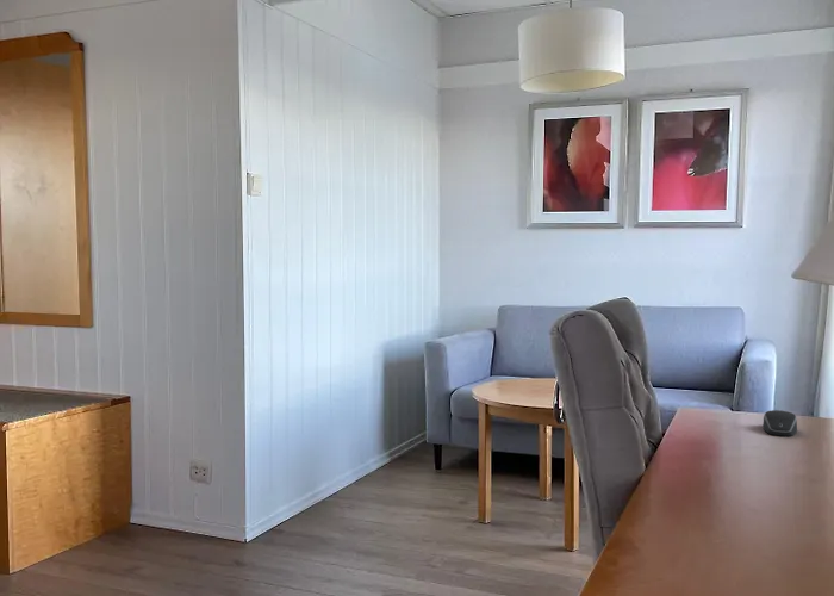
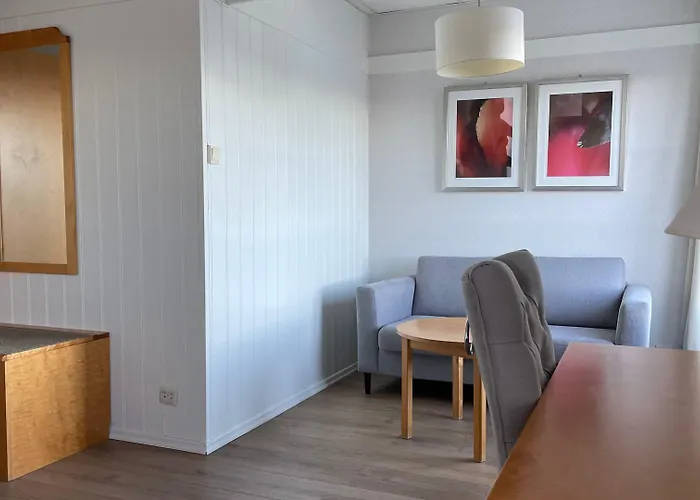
- computer mouse (779, 421)
